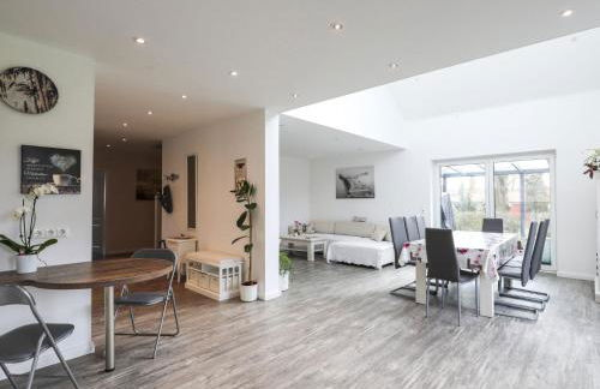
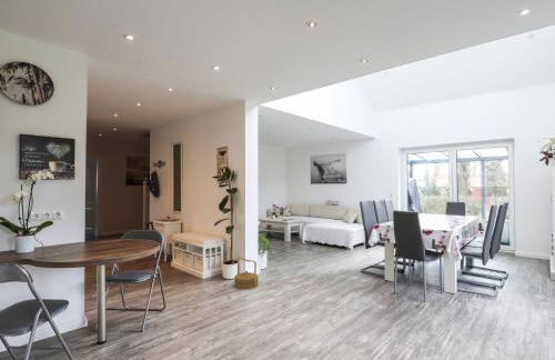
+ basket (246, 271)
